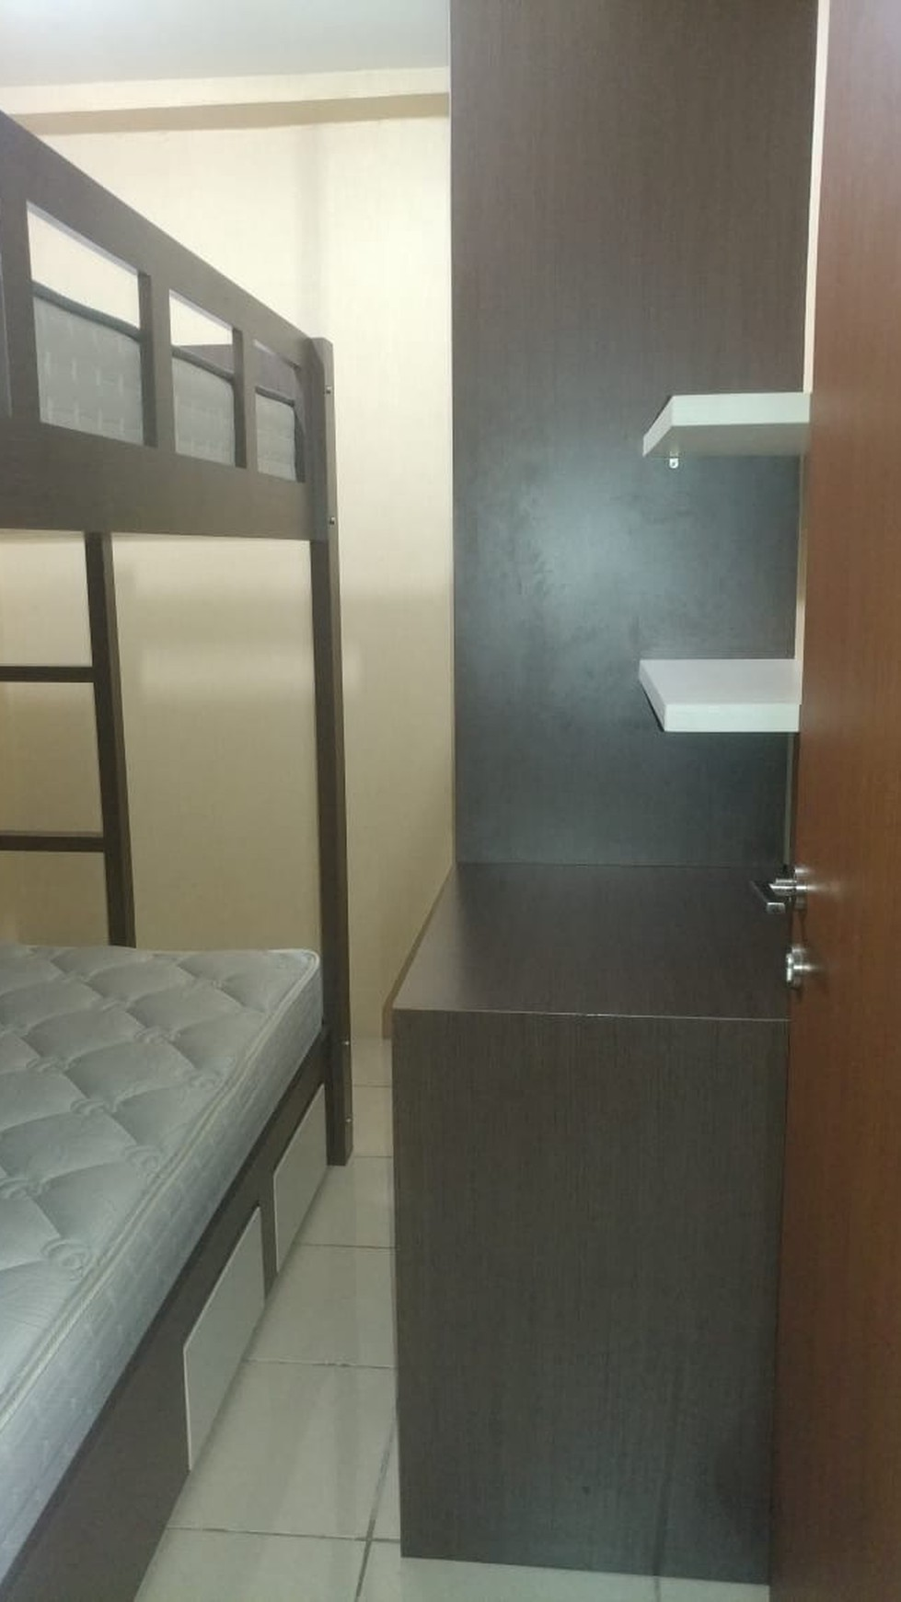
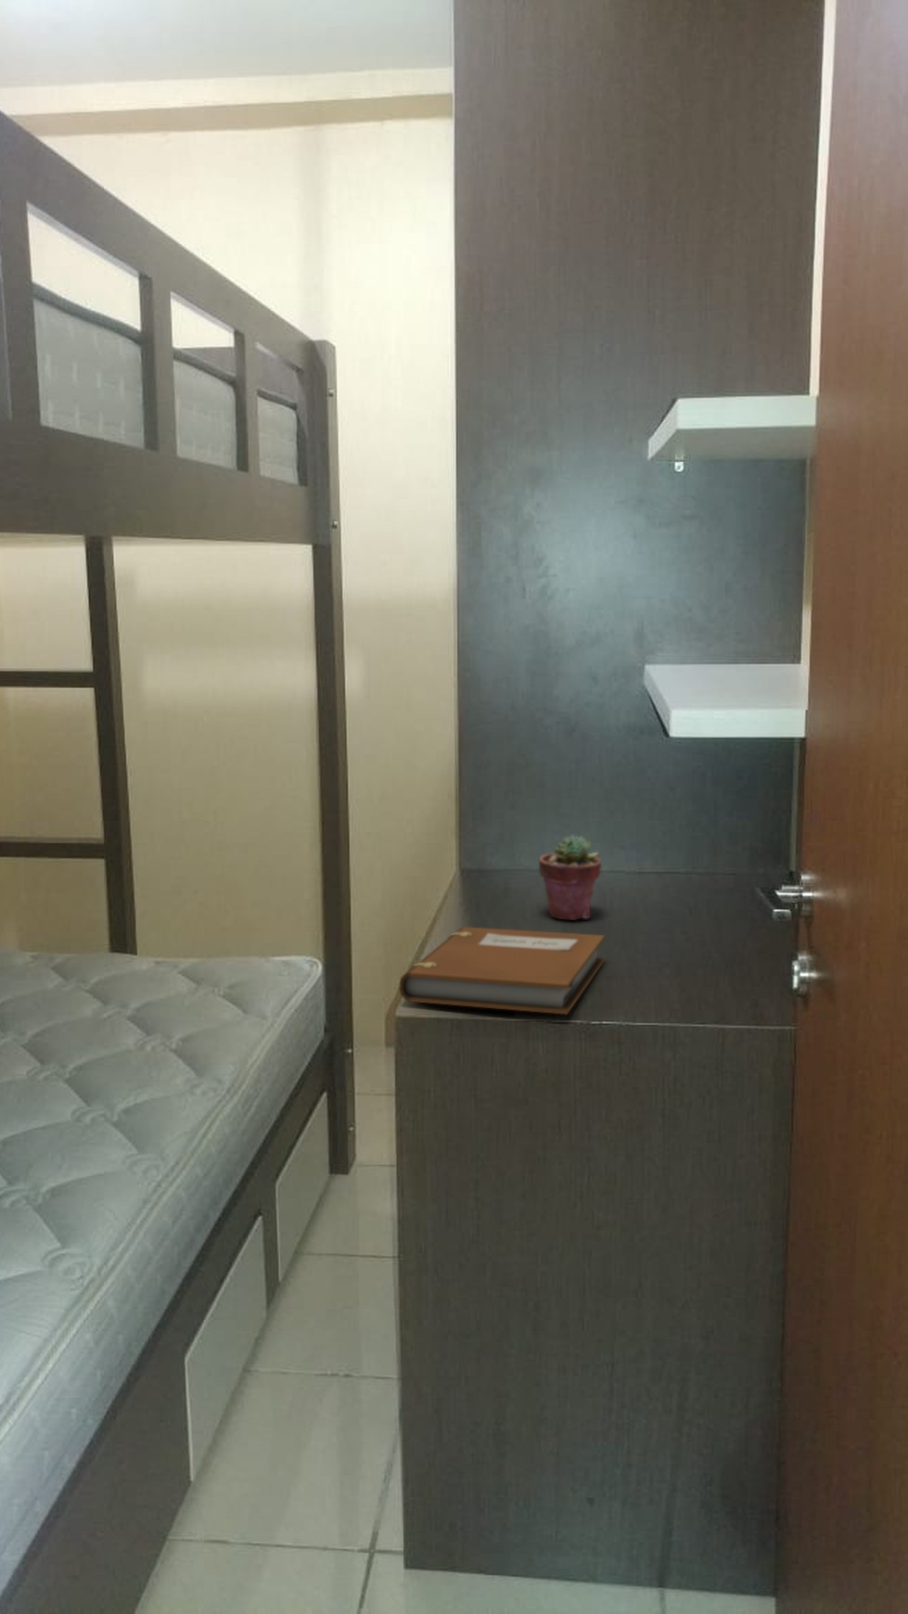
+ notebook (508, 964)
+ potted succulent (570, 875)
